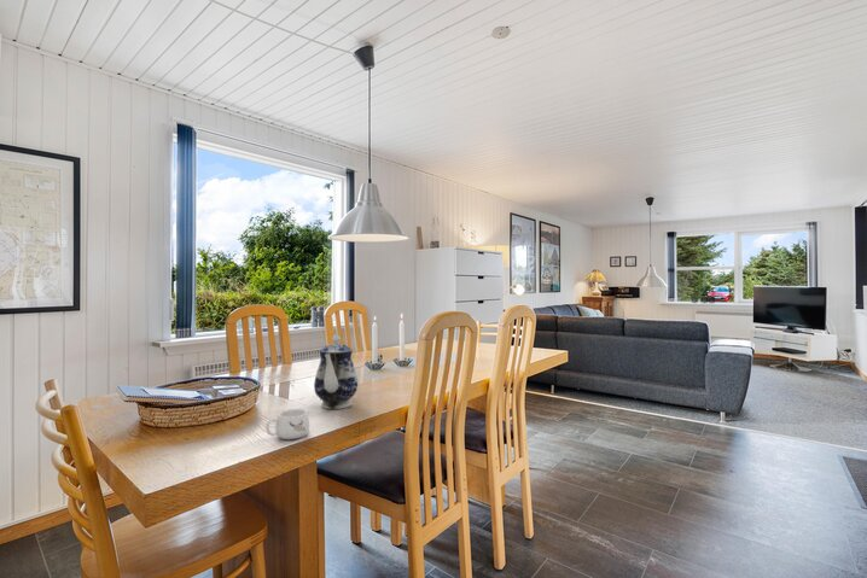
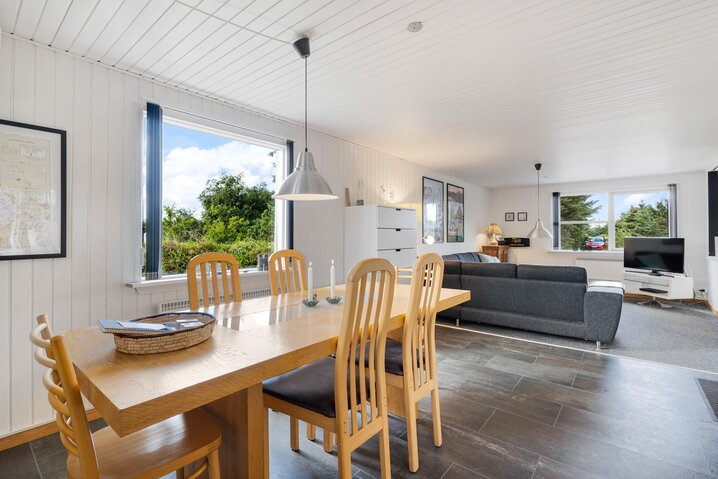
- mug (287, 425)
- teapot (336, 369)
